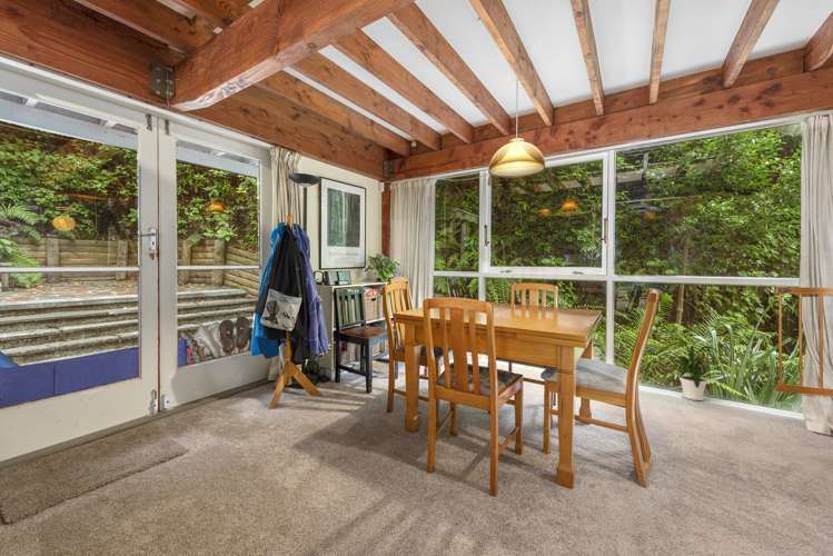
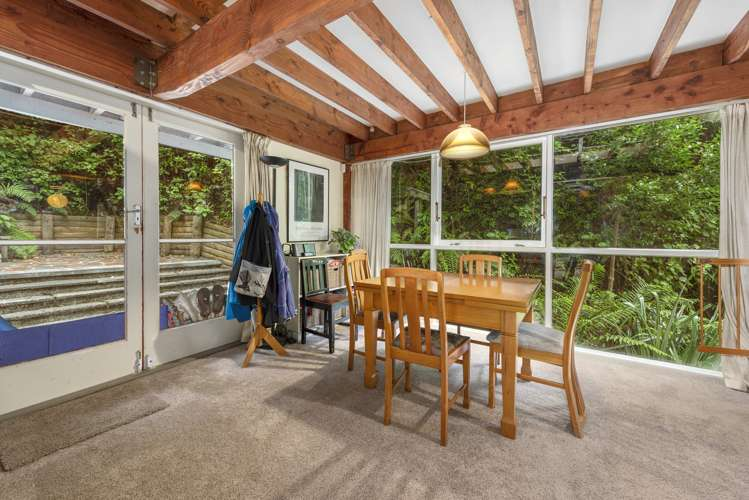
- house plant (691, 368)
